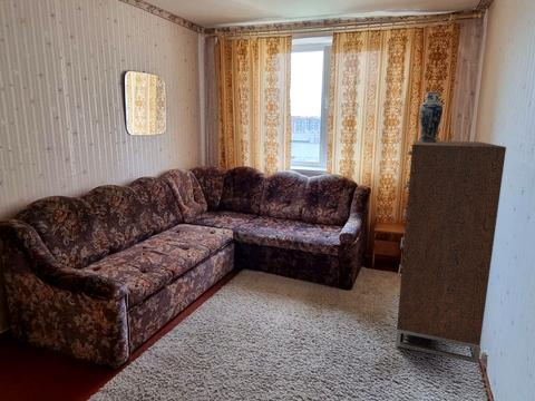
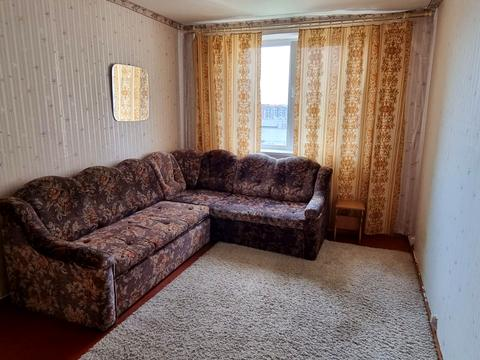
- vase (430, 117)
- dresser (439, 235)
